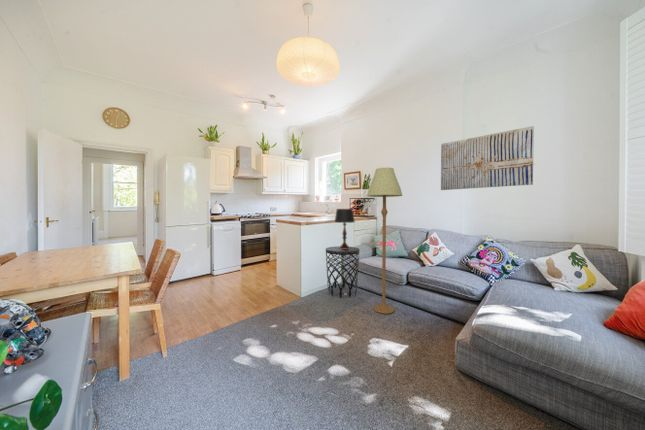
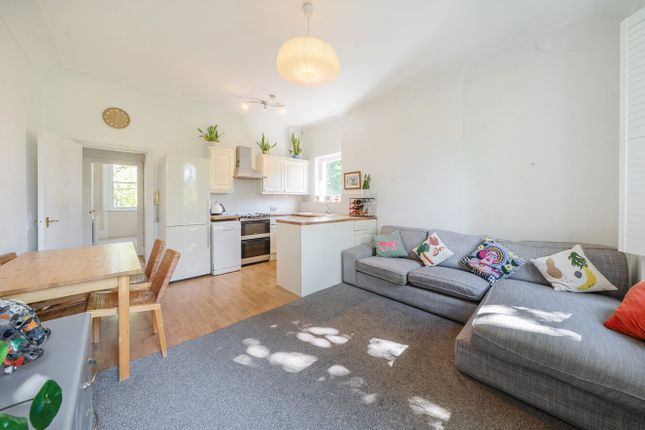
- wall art (481, 162)
- floor lamp (384, 239)
- table lamp (344, 228)
- side table (341, 270)
